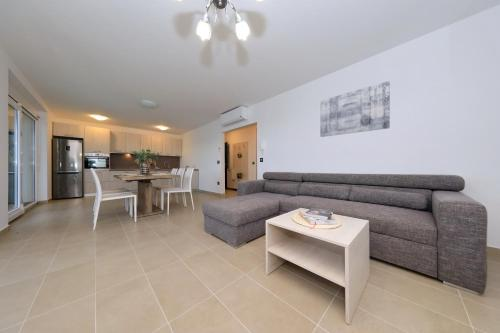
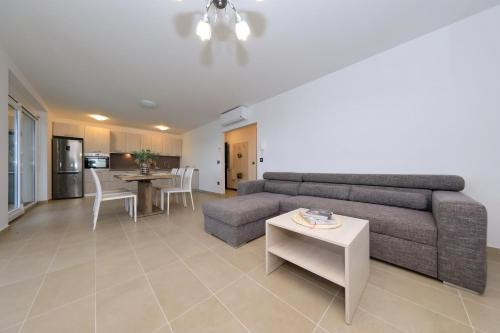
- wall art (350, 112)
